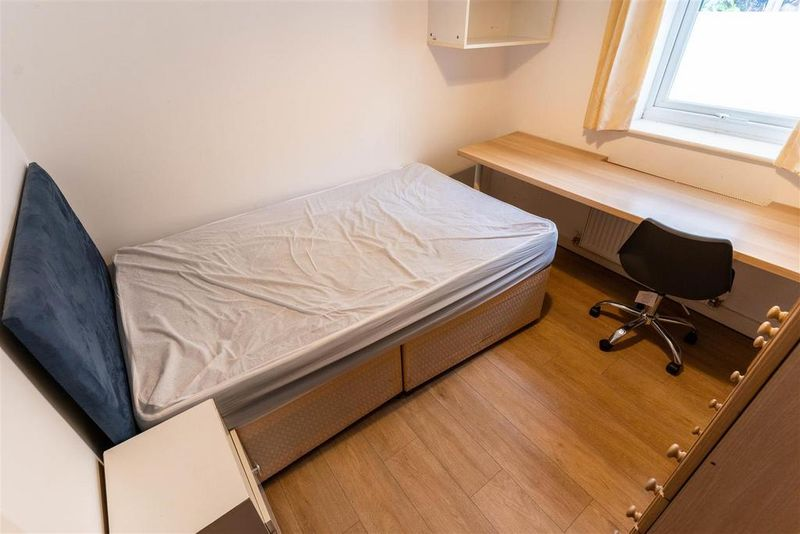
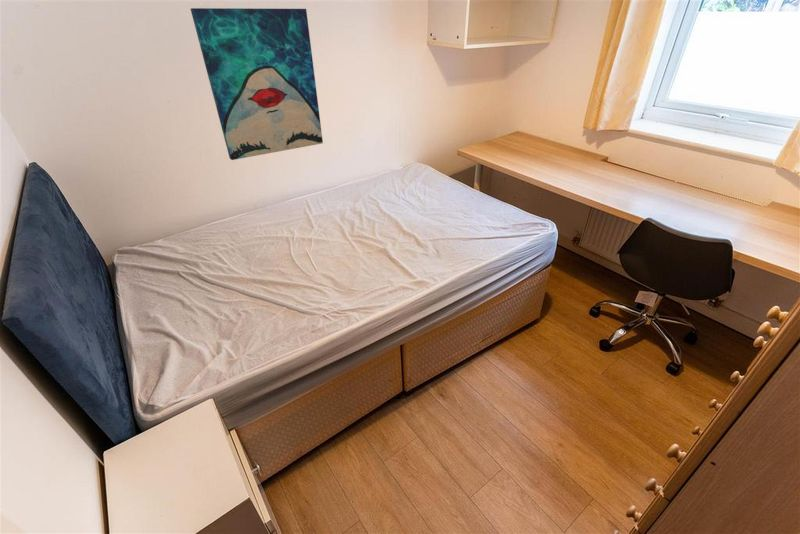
+ wall art (266, 86)
